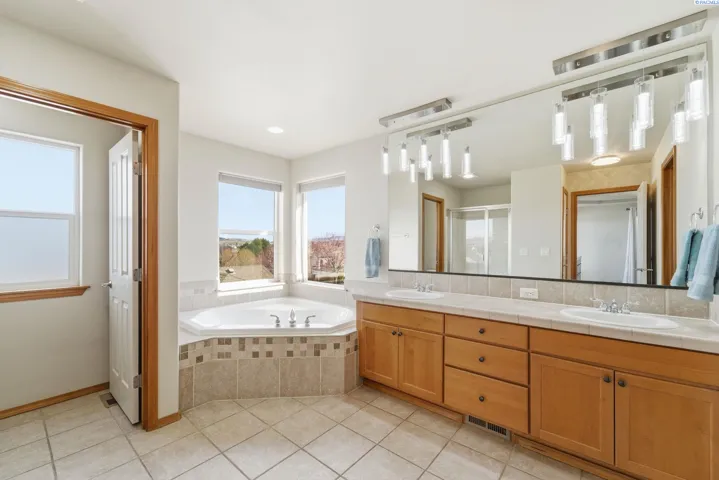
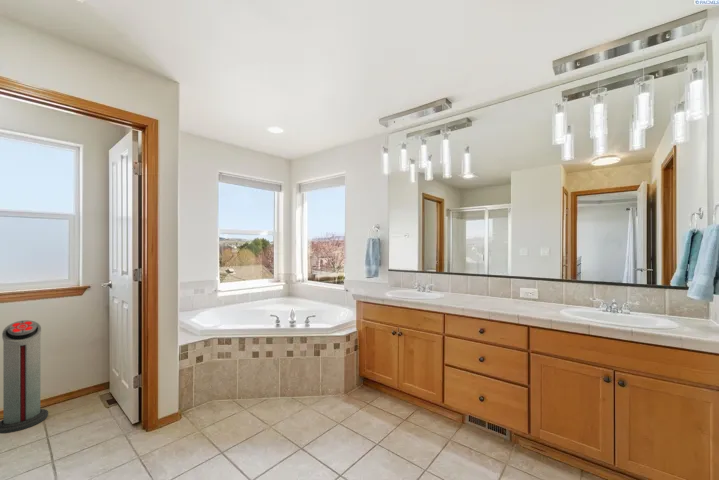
+ air purifier (22, 371)
